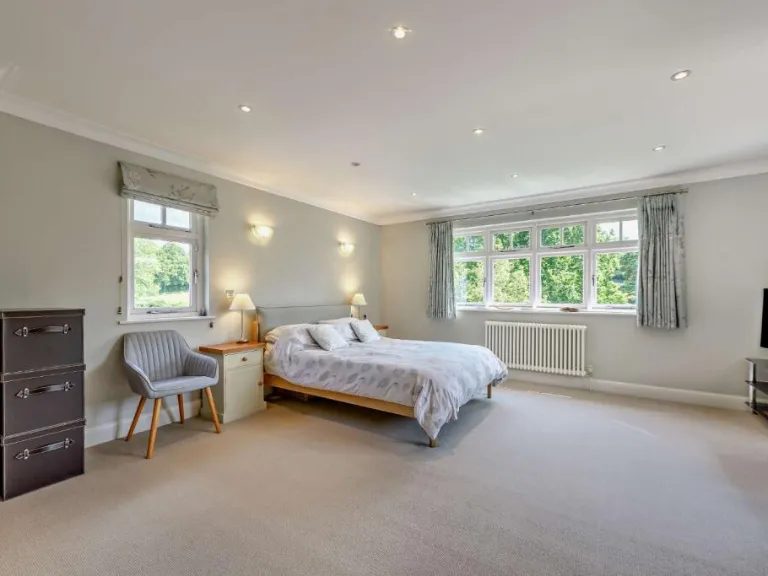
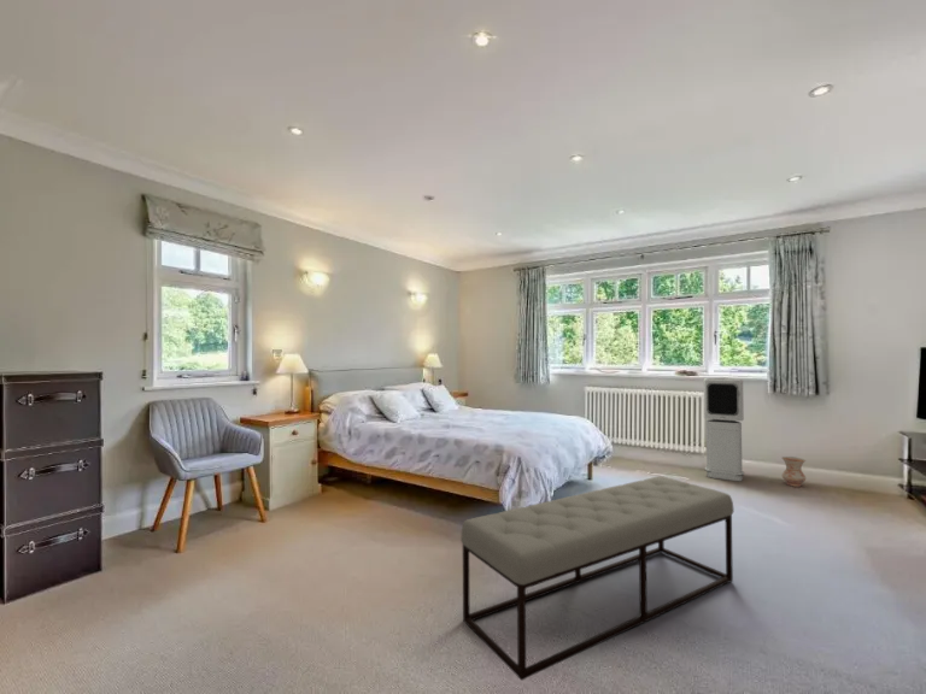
+ air purifier (723, 427)
+ ceramic jug (793, 470)
+ bench (608, 552)
